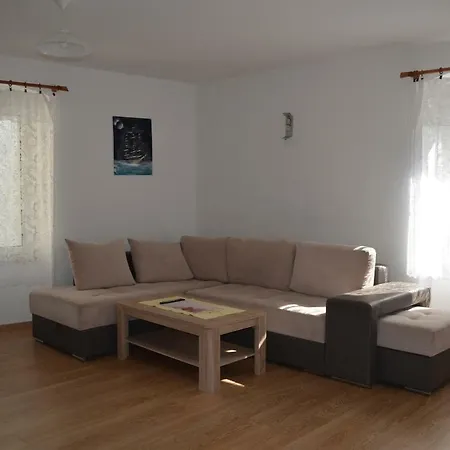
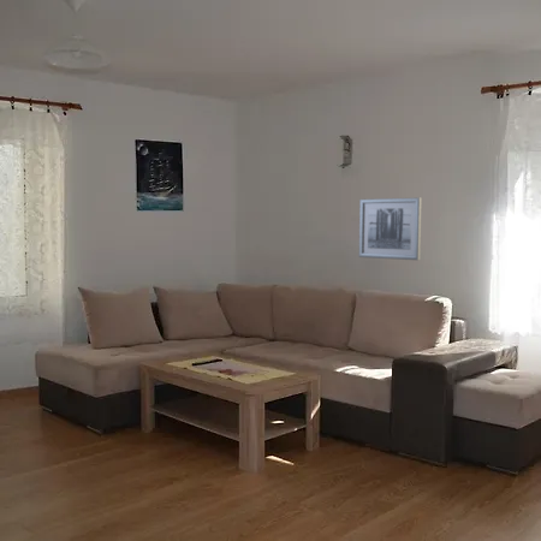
+ wall art (388, 228)
